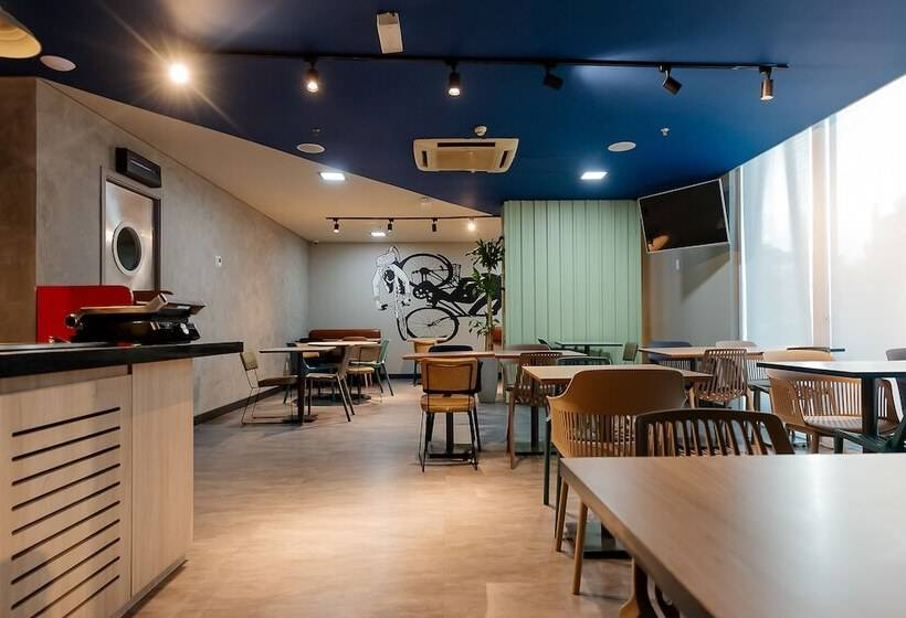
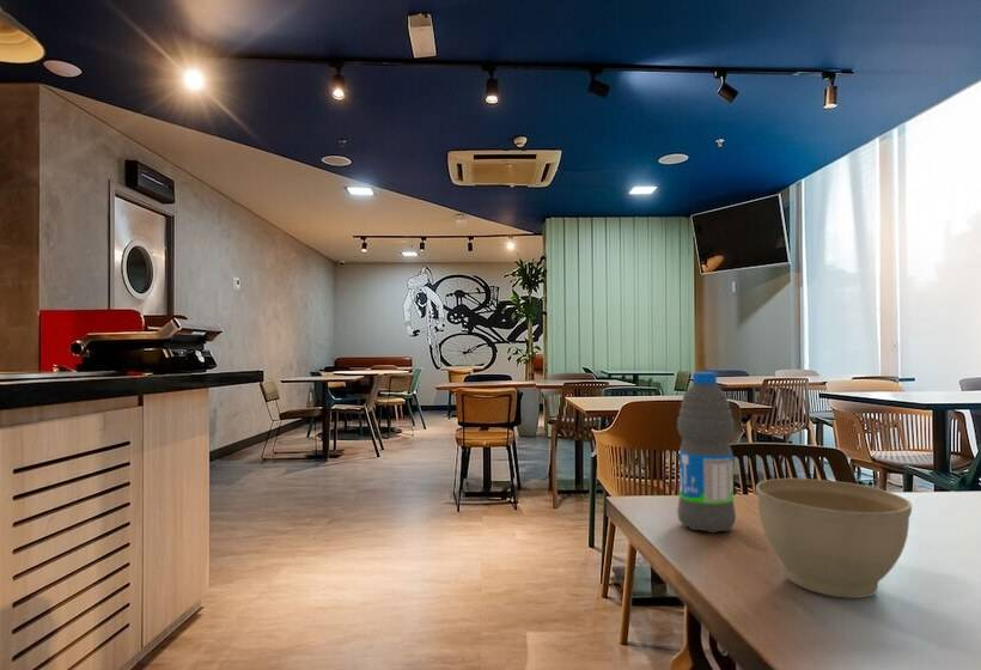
+ water bottle (705, 449)
+ planter bowl (829, 537)
